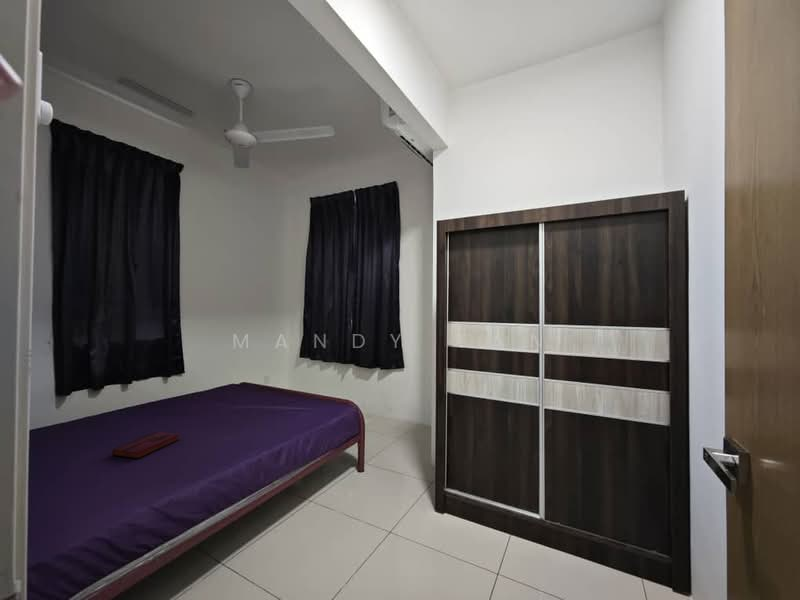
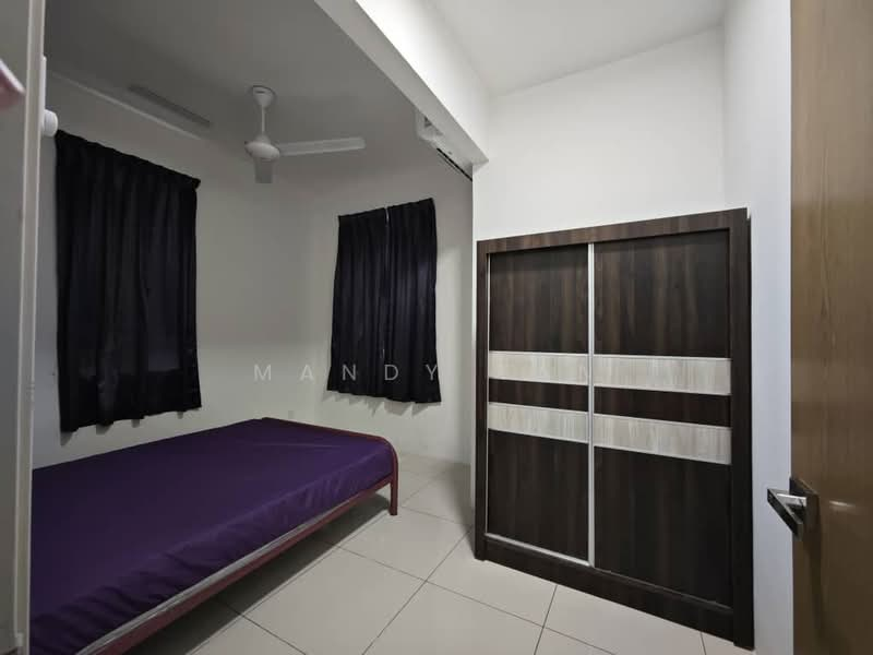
- hardback book (147, 443)
